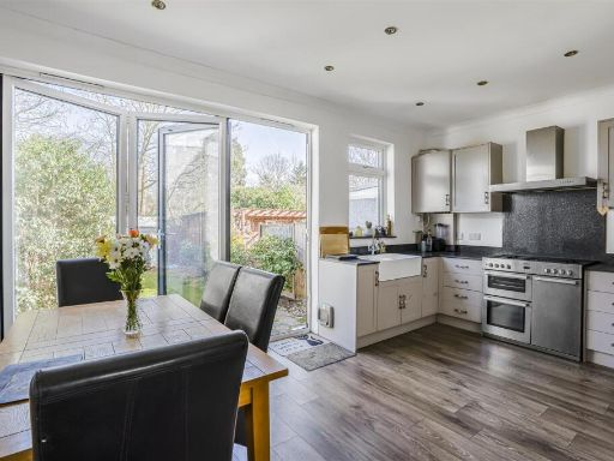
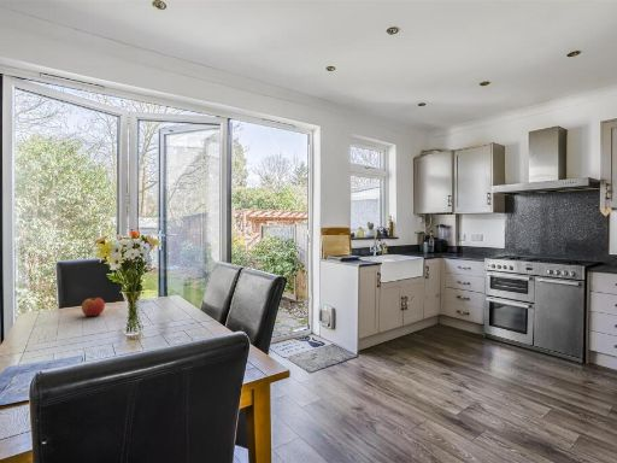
+ apple (93, 305)
